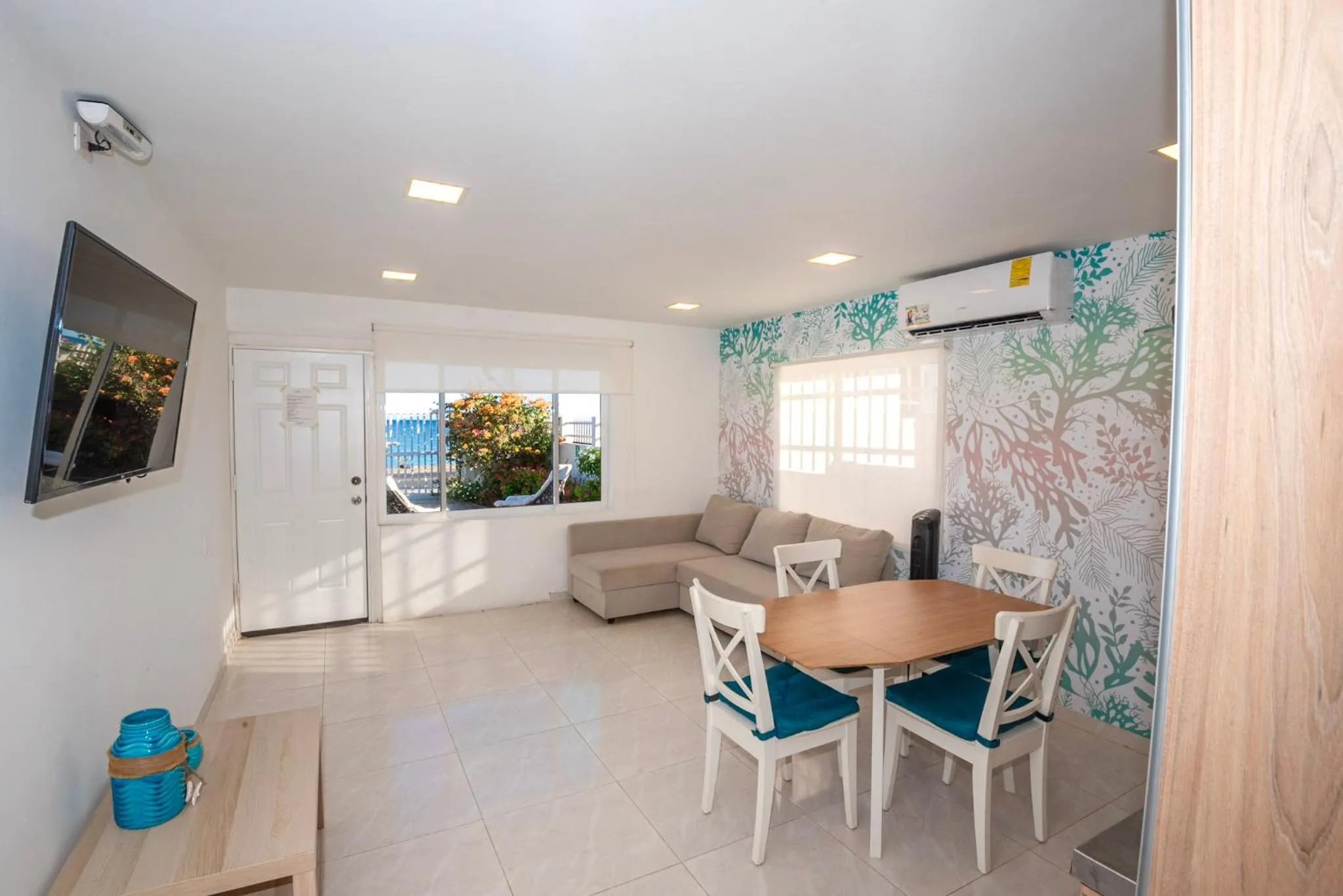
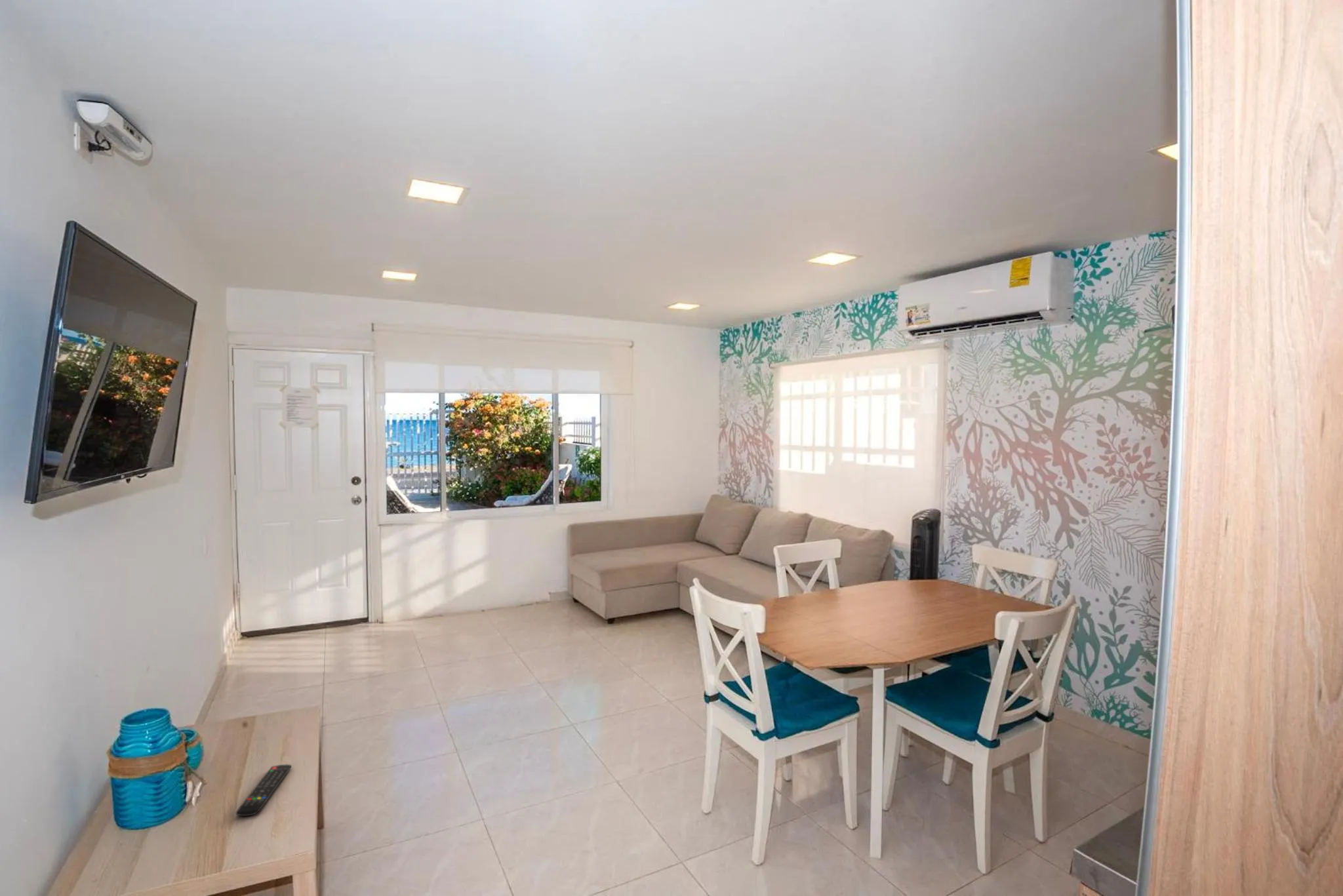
+ remote control (266, 789)
